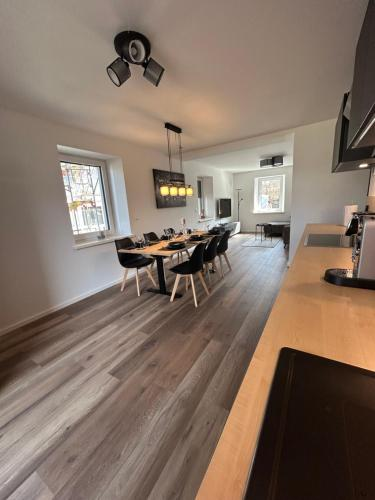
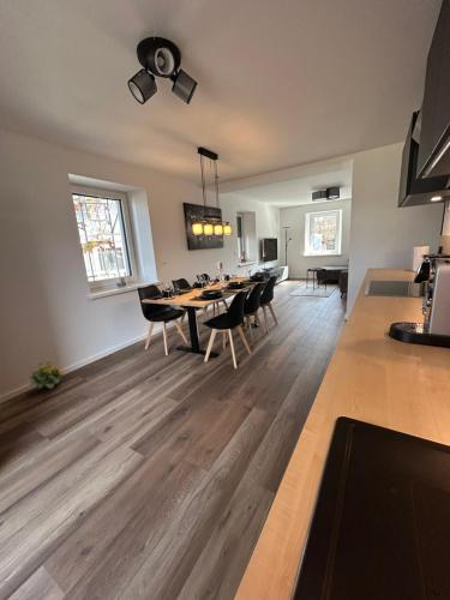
+ flowering plant (44, 376)
